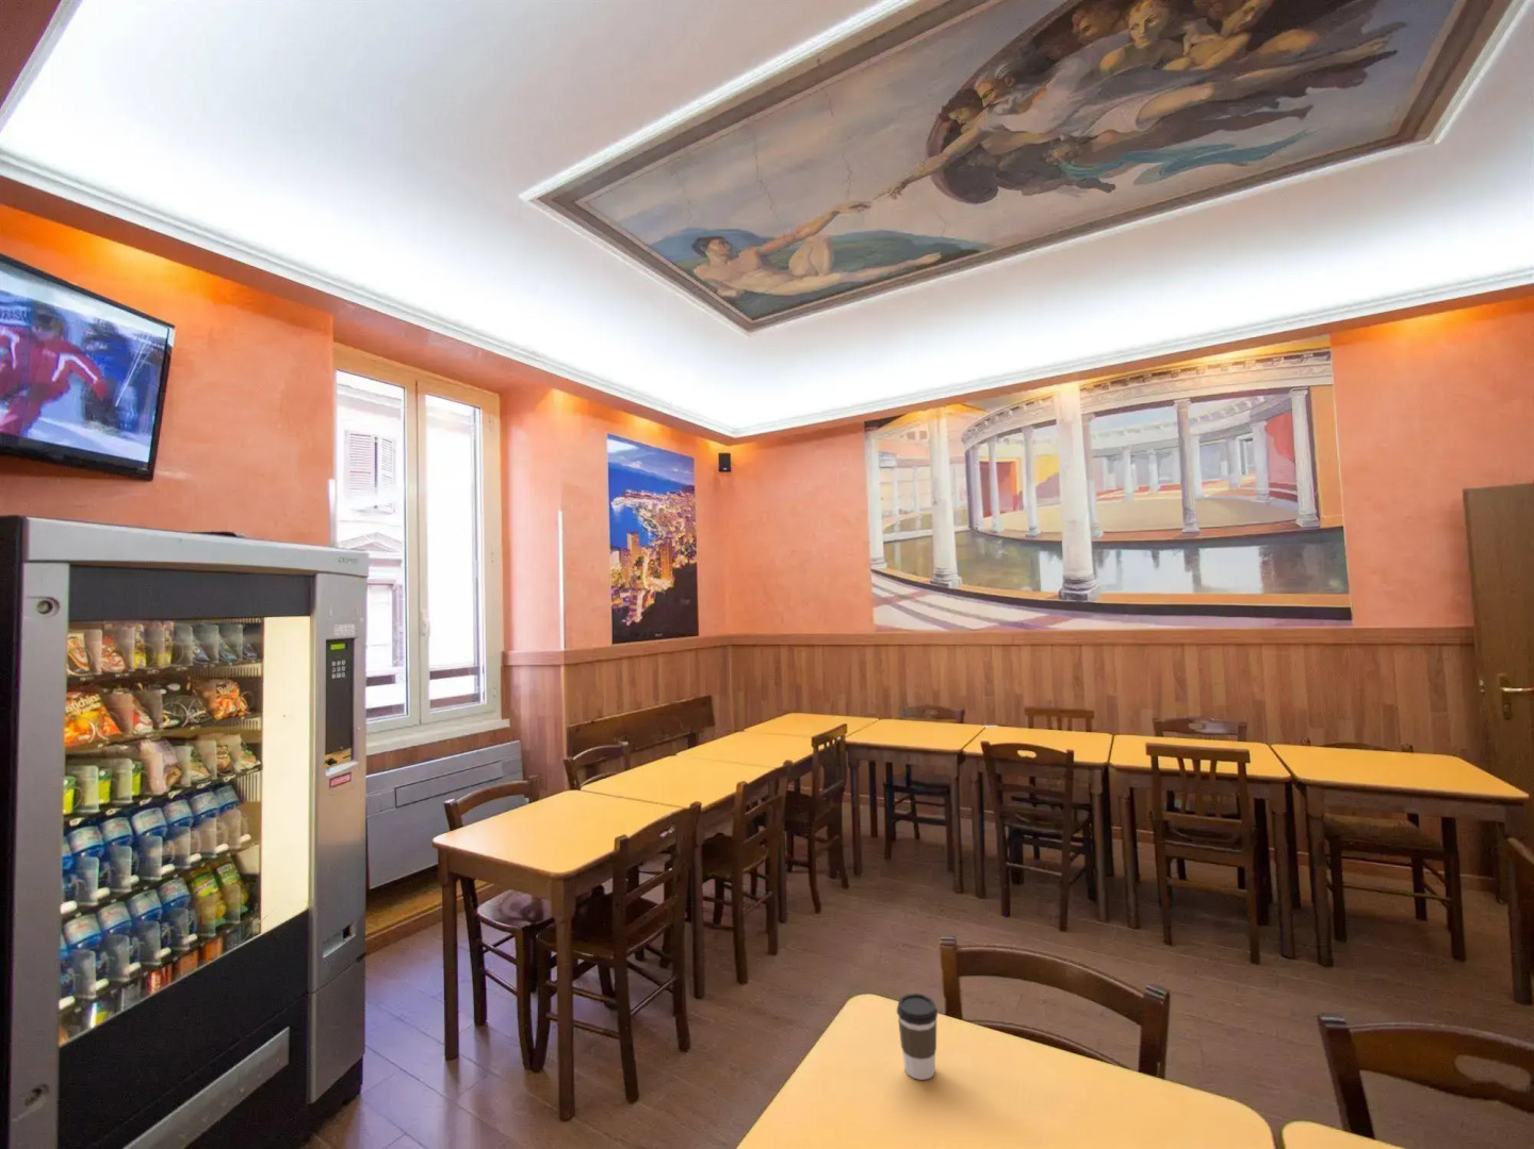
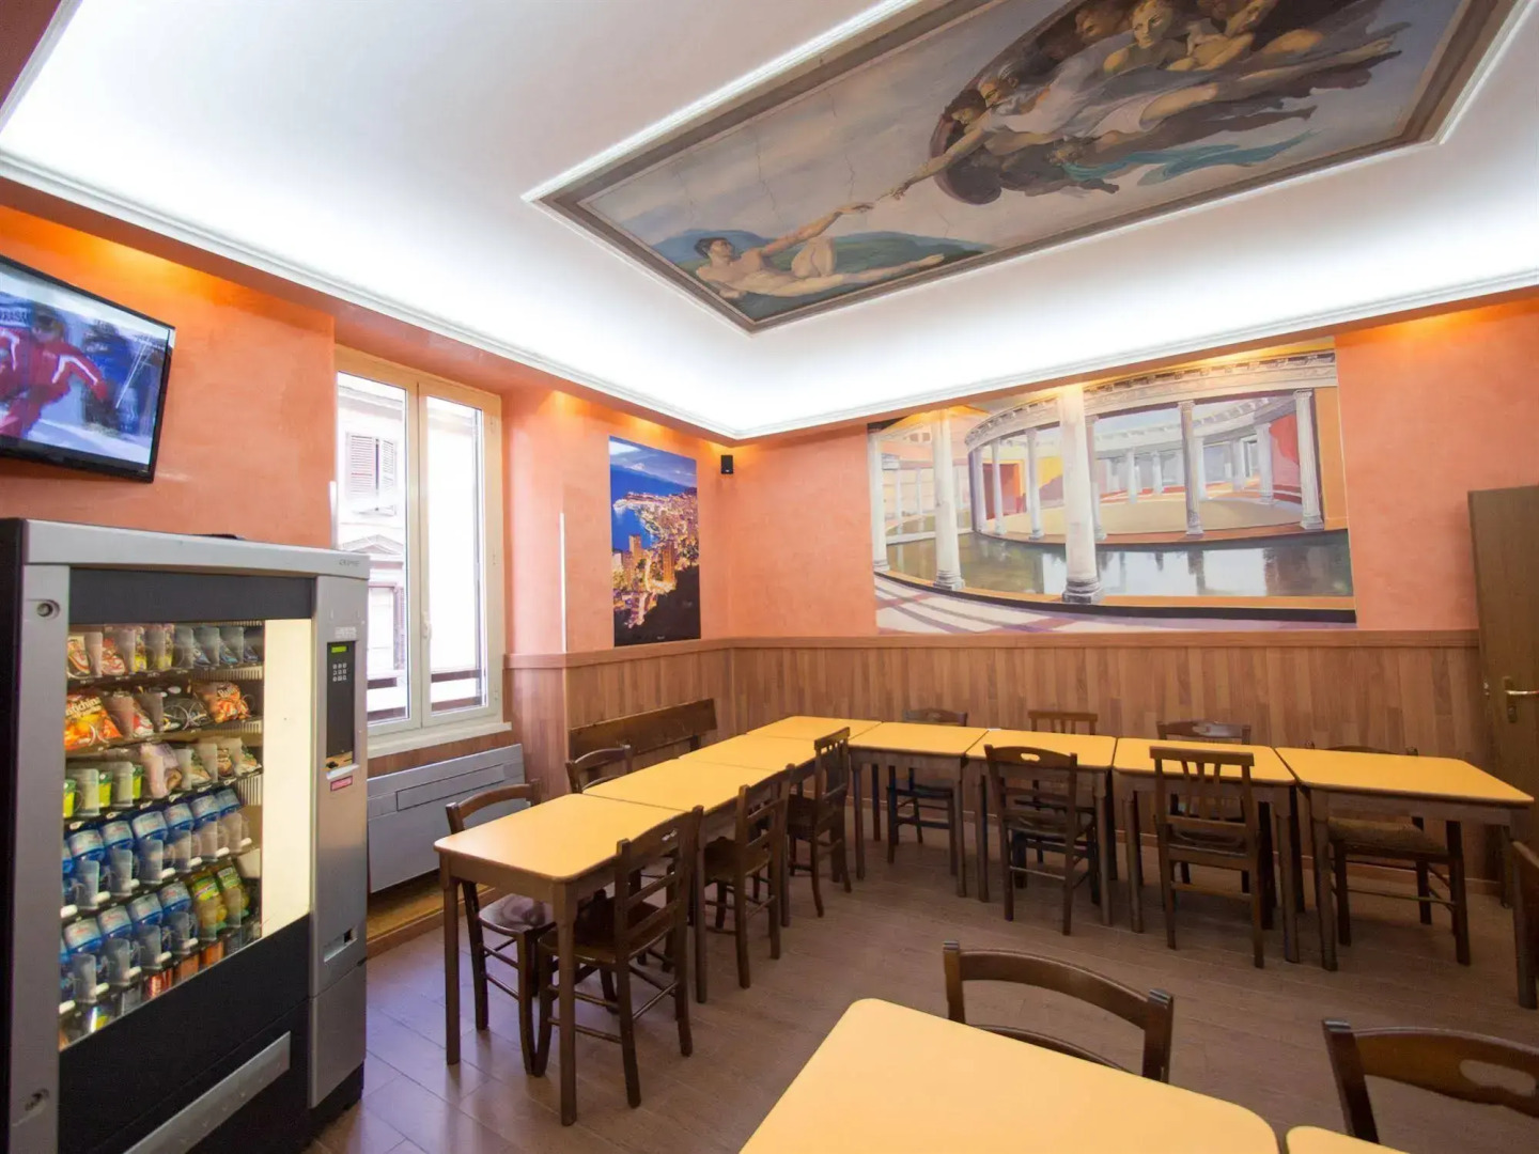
- coffee cup (917, 1037)
